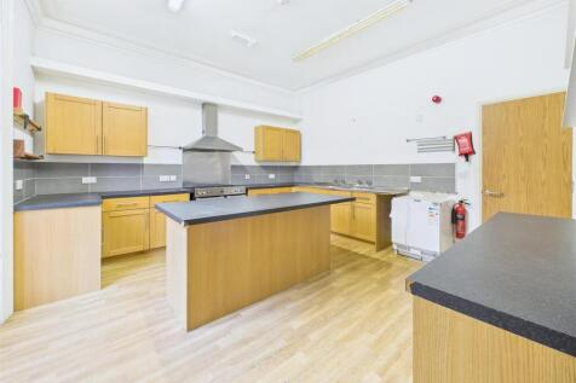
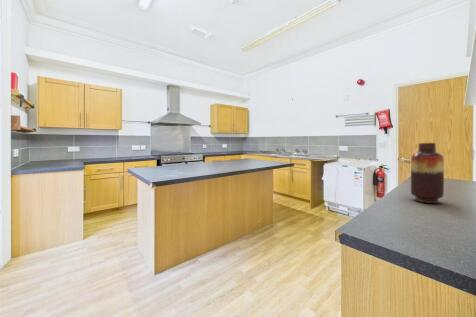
+ vase (426, 172)
